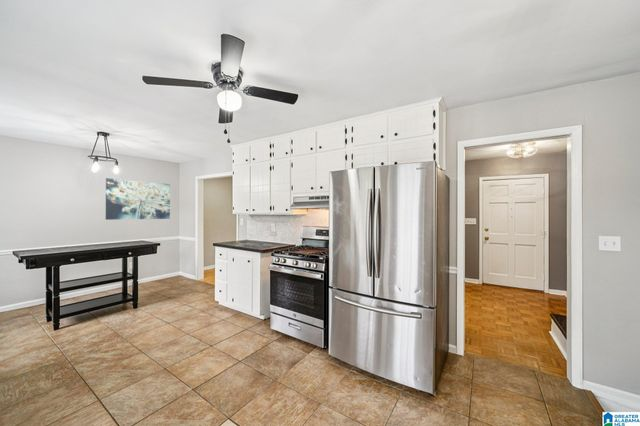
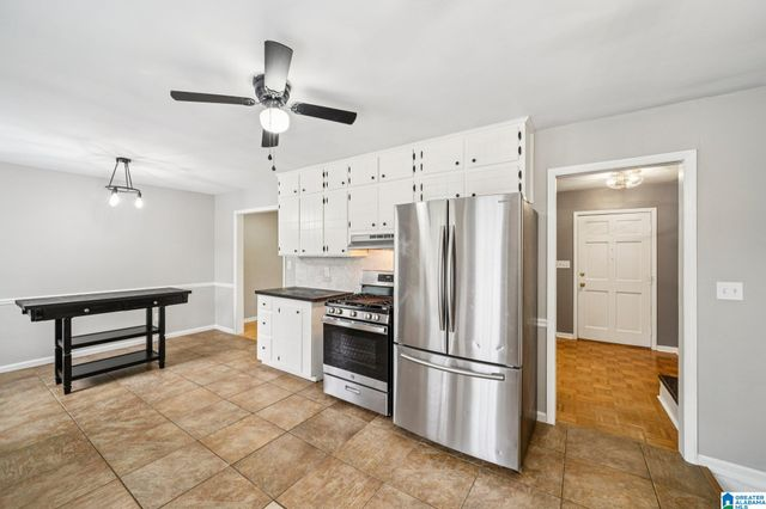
- wall art (140, 200)
